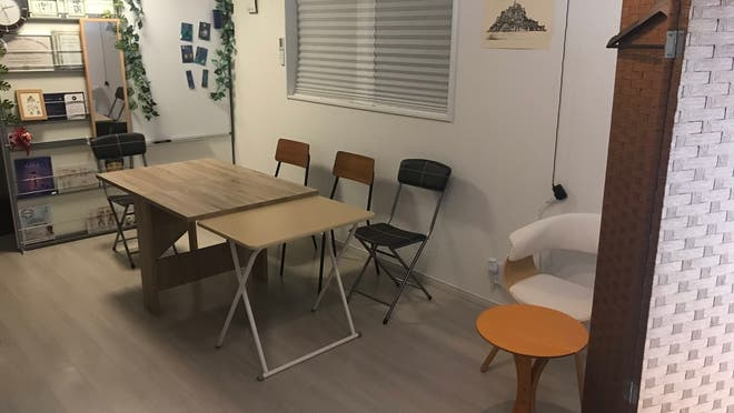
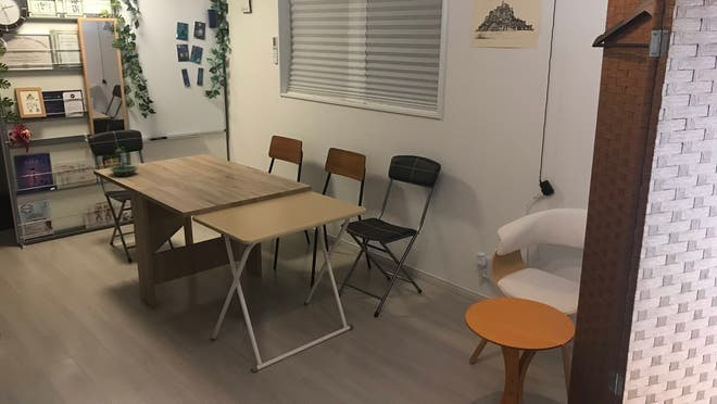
+ terrarium (122, 152)
